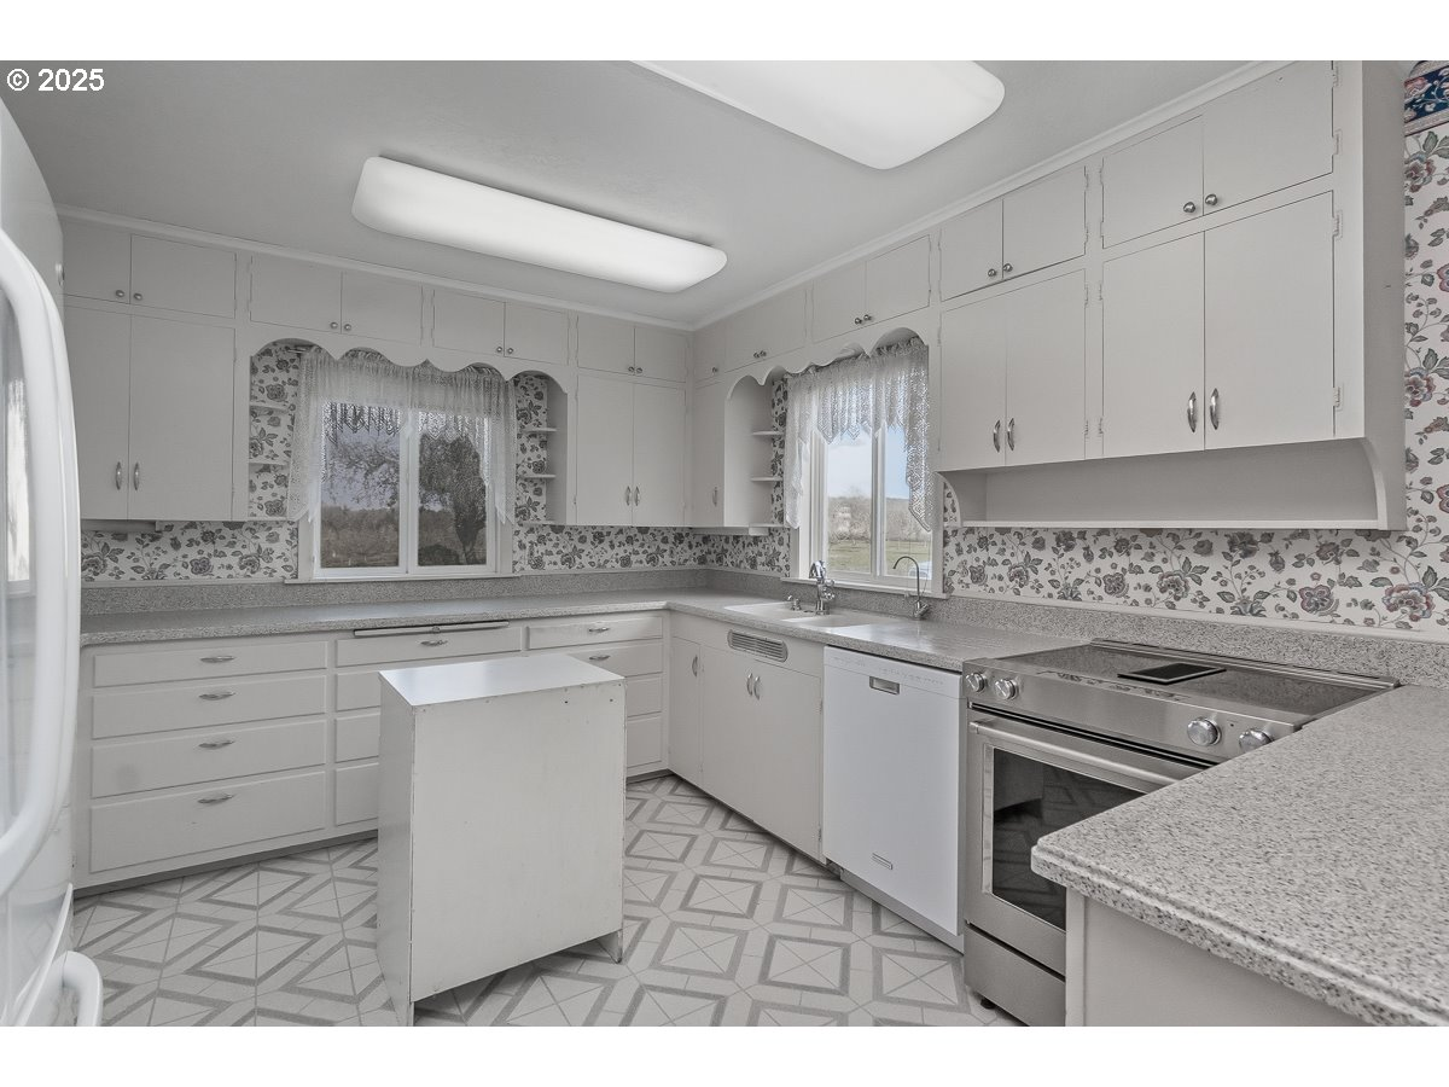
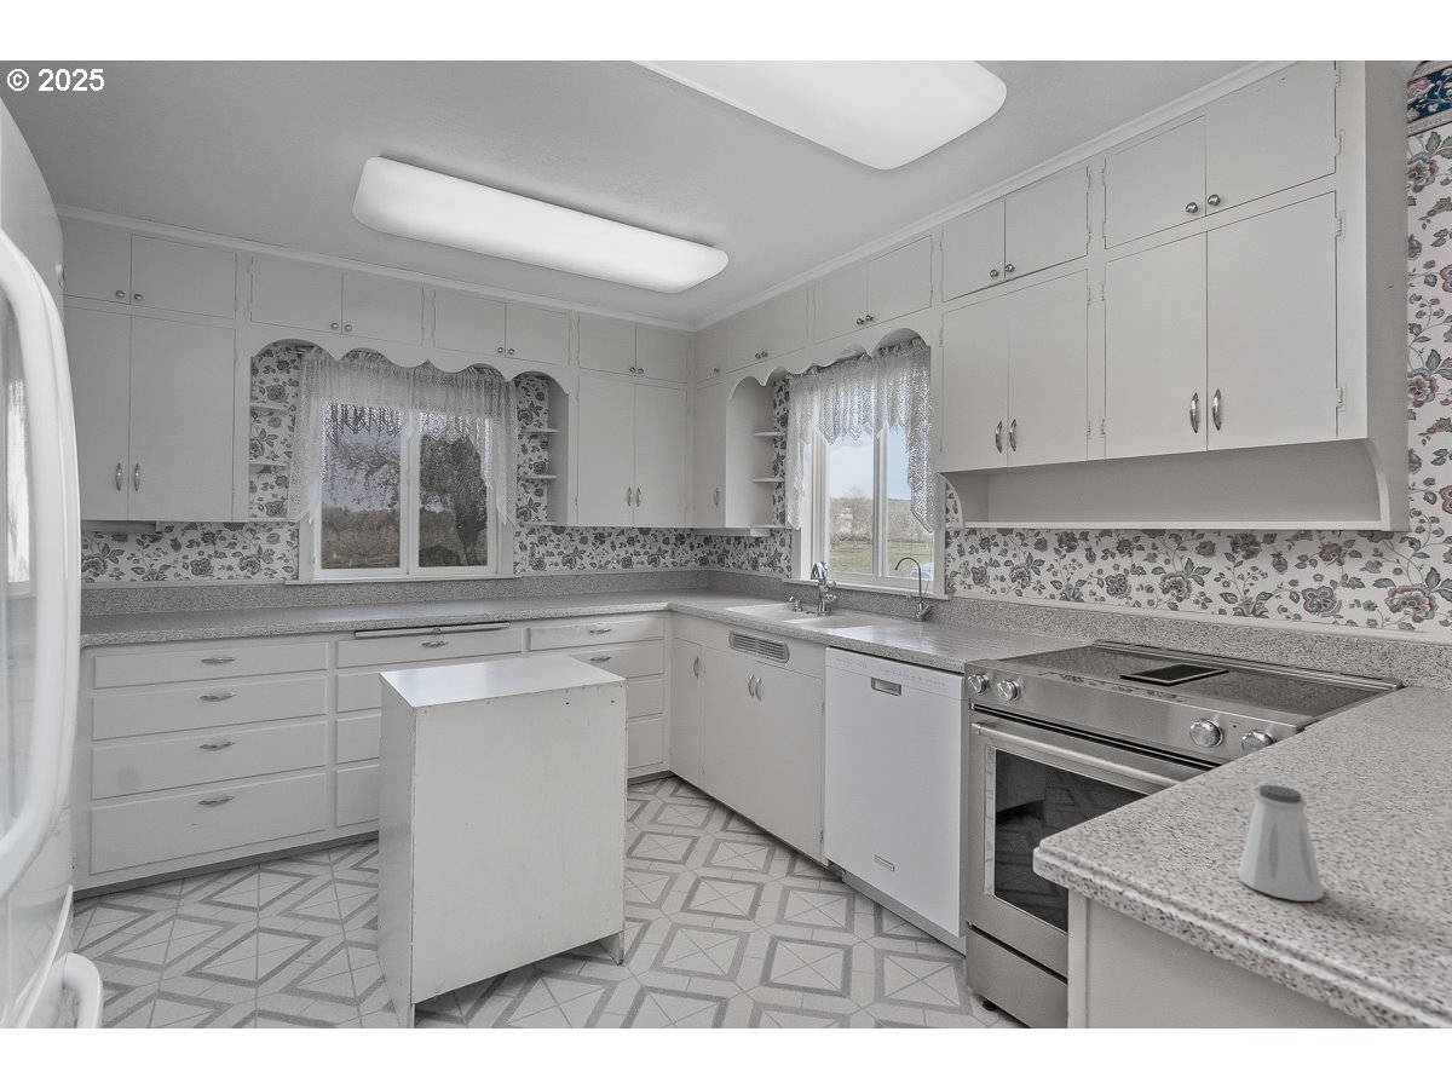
+ saltshaker (1279, 837)
